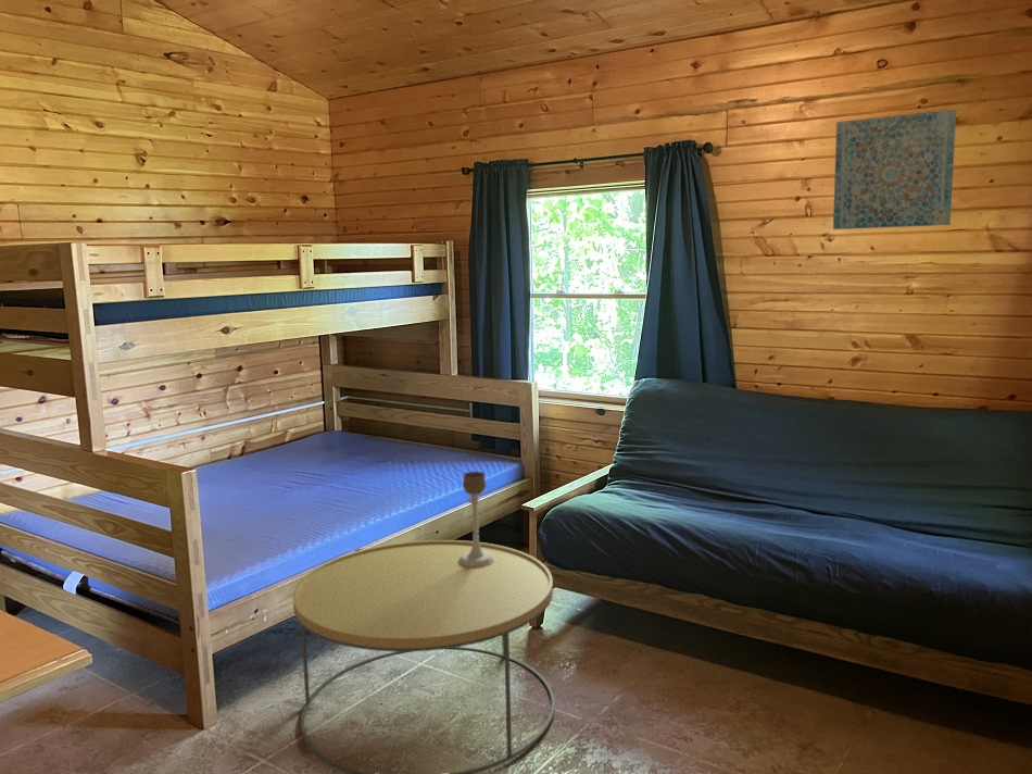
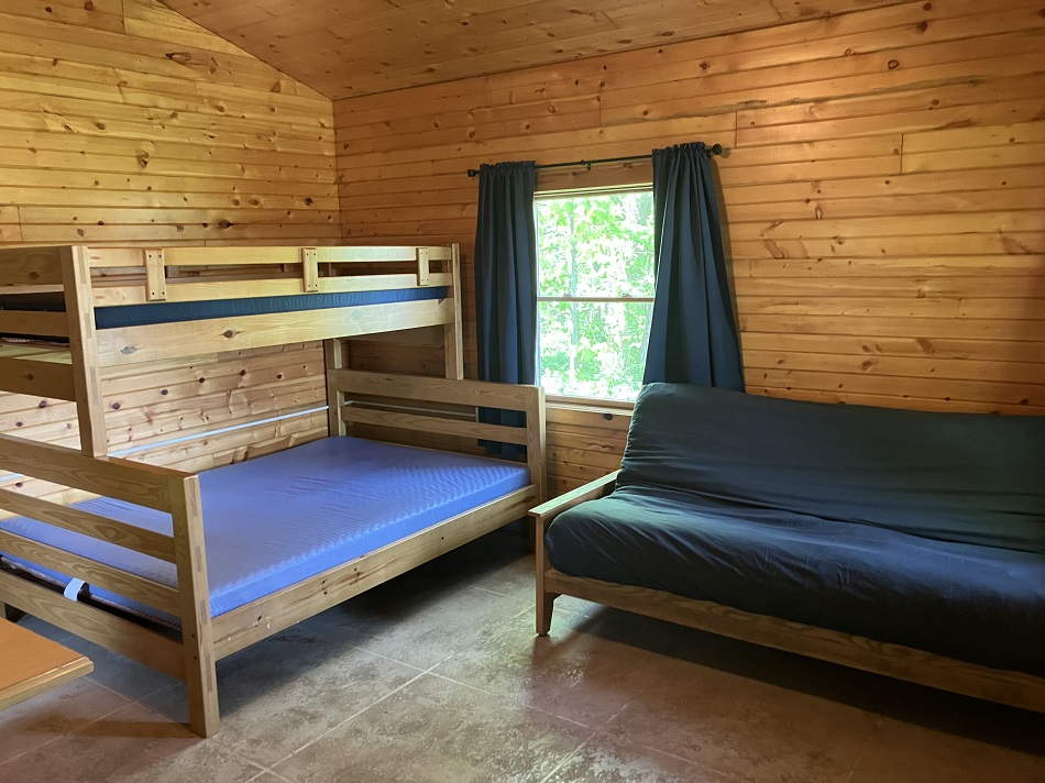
- candle holder (475, 514)
- wall art (892, 172)
- coffee table (427, 644)
